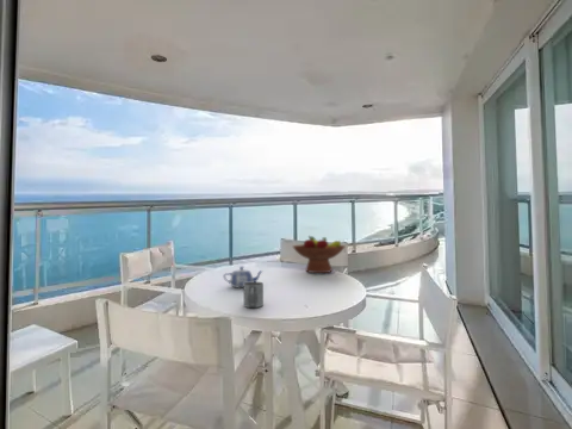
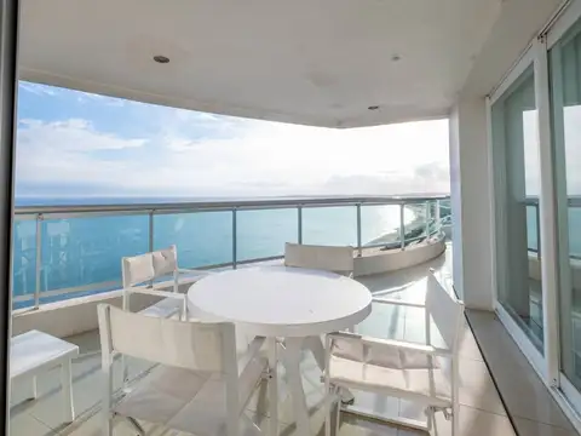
- teapot (243, 276)
- mug (253, 294)
- fruit bowl (318, 254)
